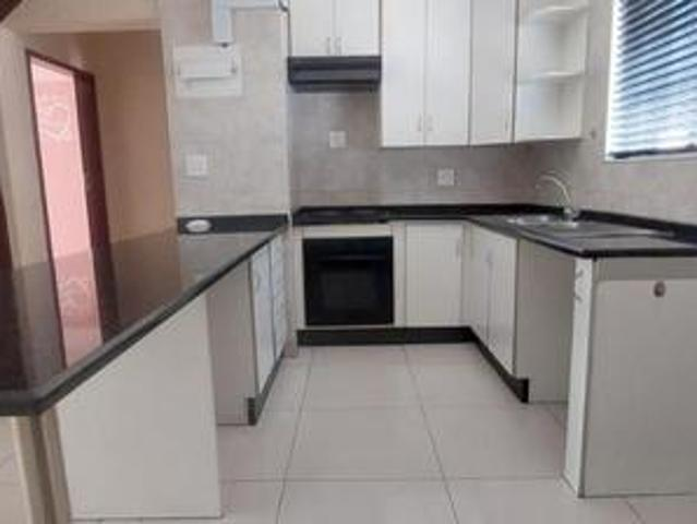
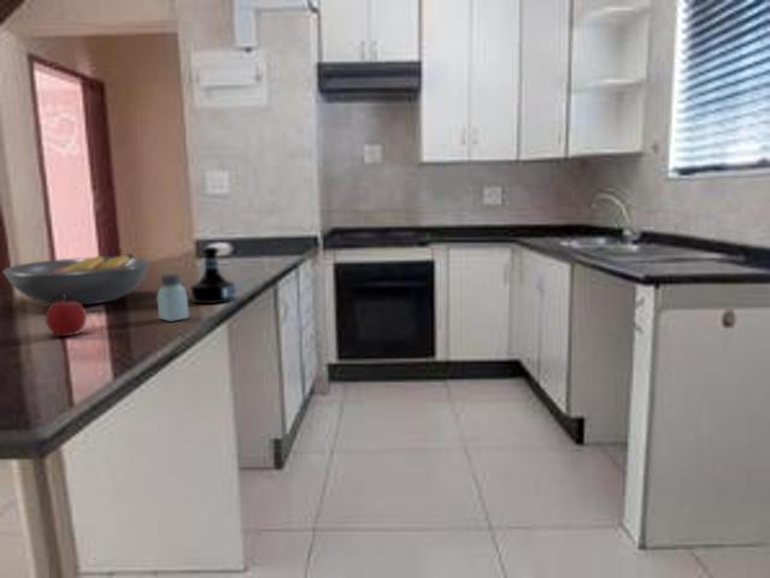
+ tequila bottle (211, 273)
+ saltshaker (171, 296)
+ apple (65, 314)
+ fruit bowl (81, 278)
